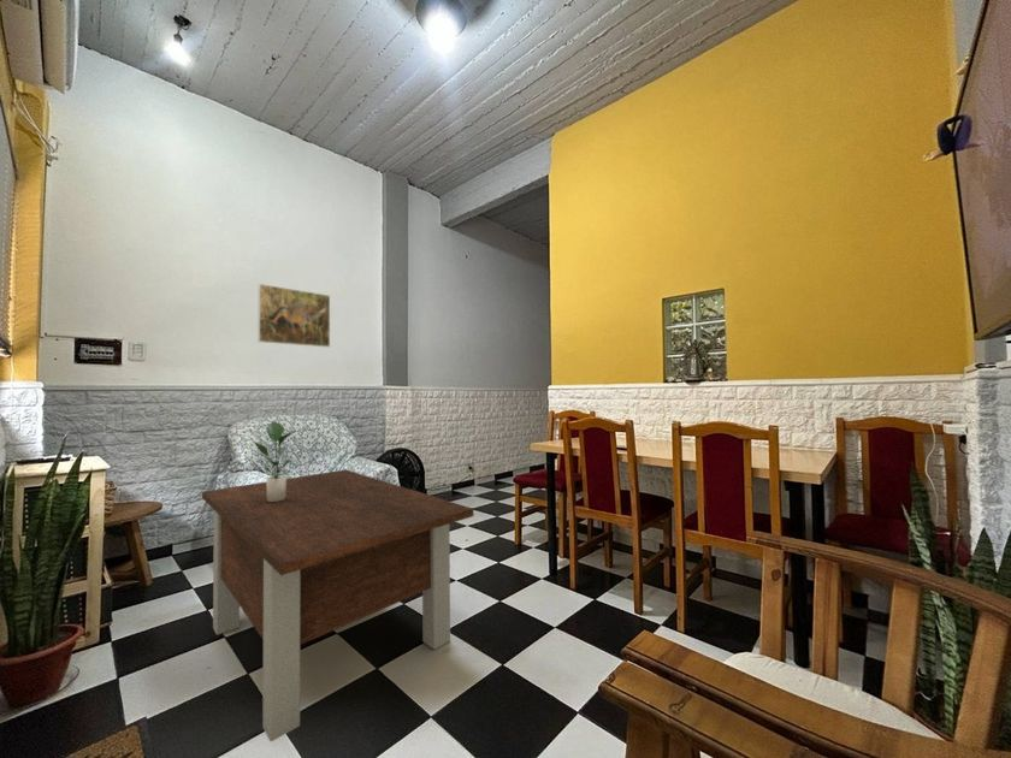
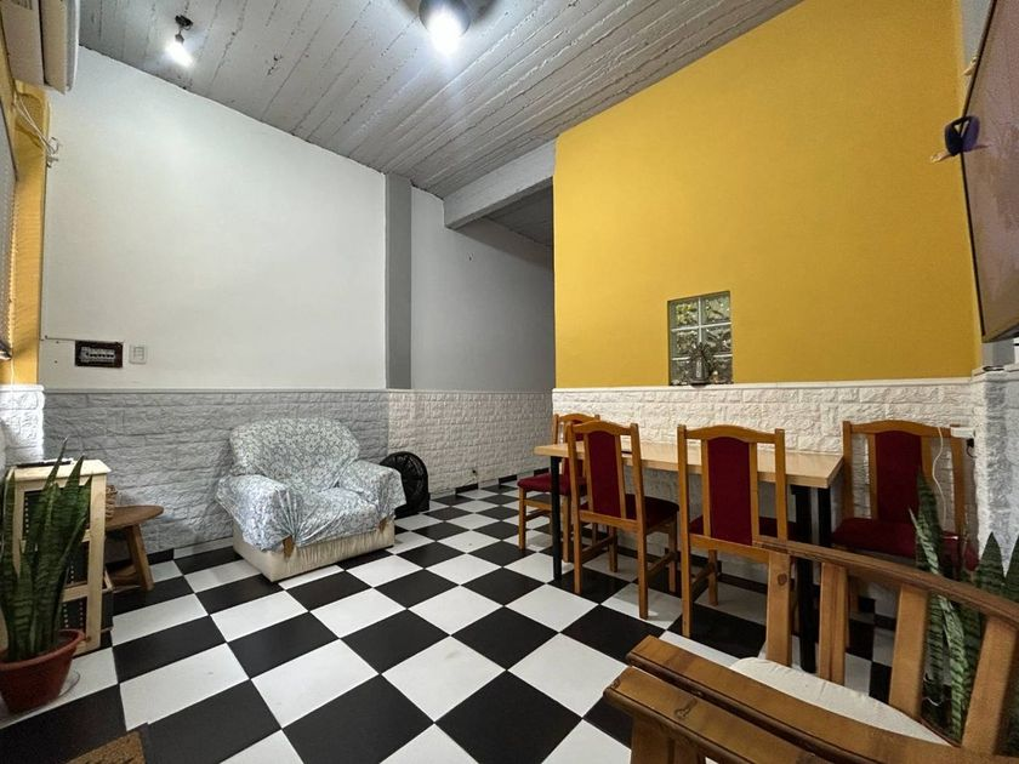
- potted plant (273, 461)
- coffee table (325, 565)
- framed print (295, 316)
